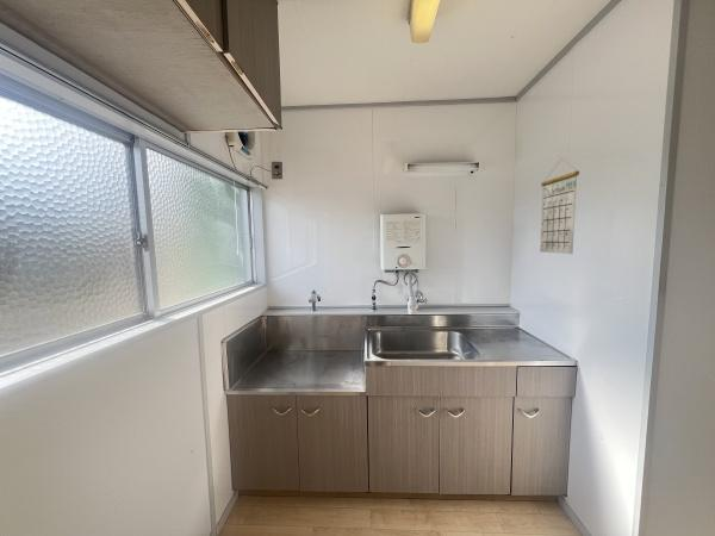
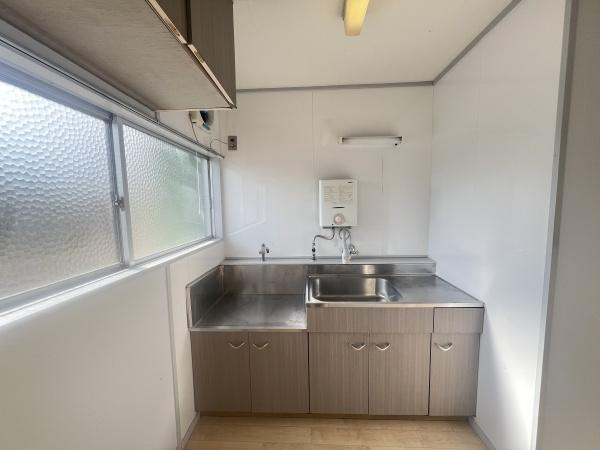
- calendar (557, 206)
